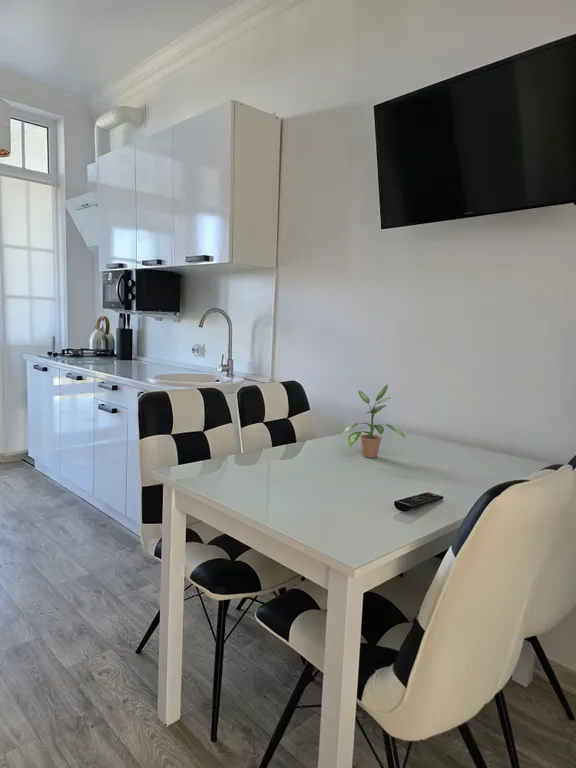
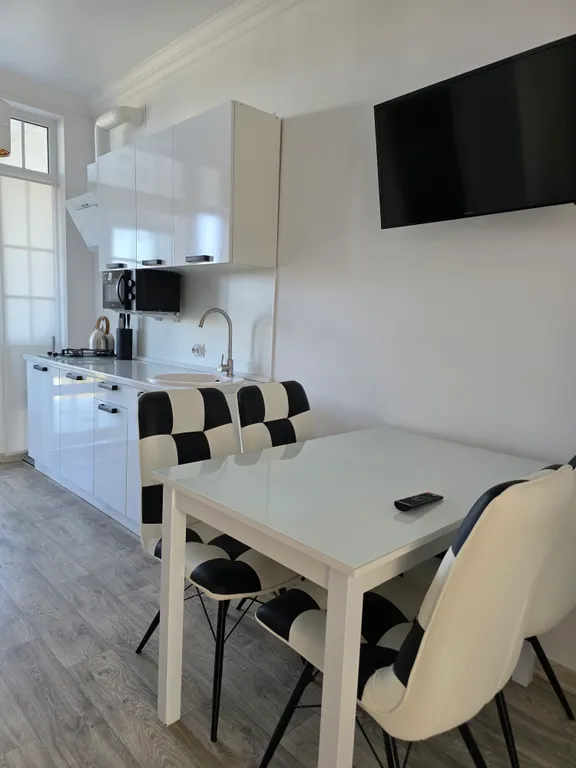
- potted plant (371, 420)
